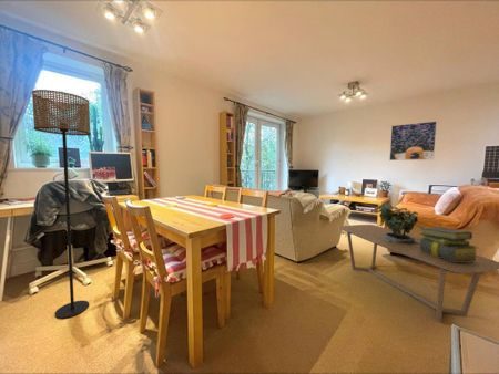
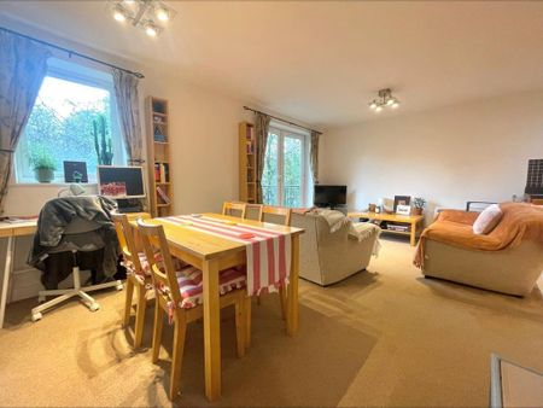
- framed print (411, 142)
- coffee table (405, 254)
- stack of books (445, 241)
- floor lamp (68, 207)
- potted plant (396, 220)
